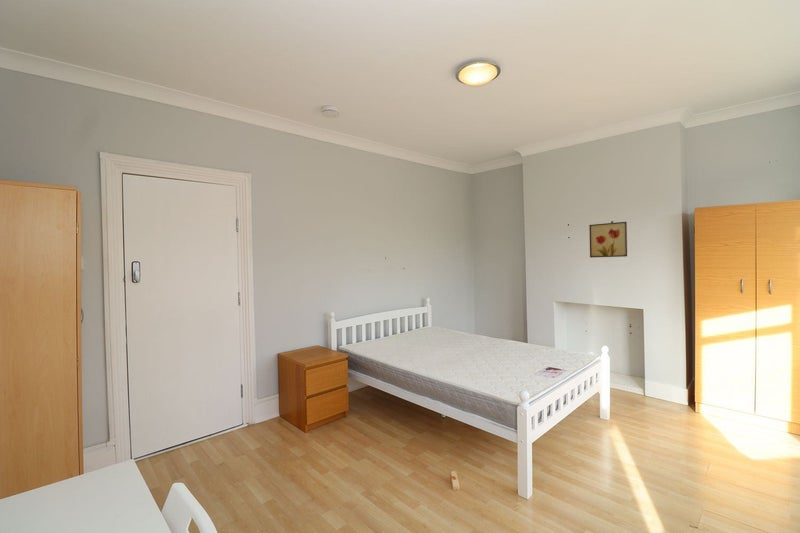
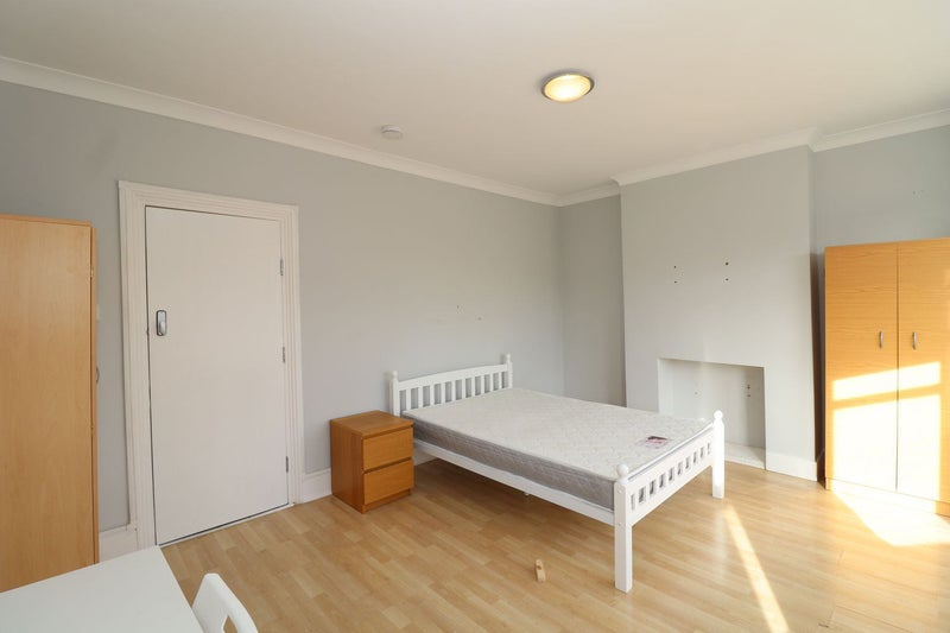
- wall art (608, 240)
